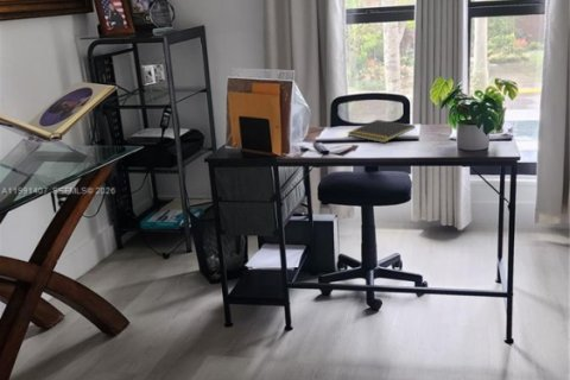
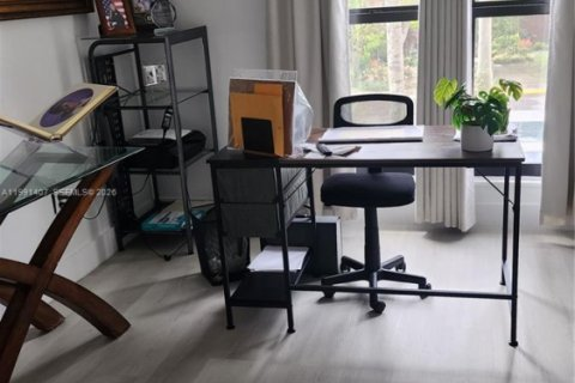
- notepad (380, 129)
